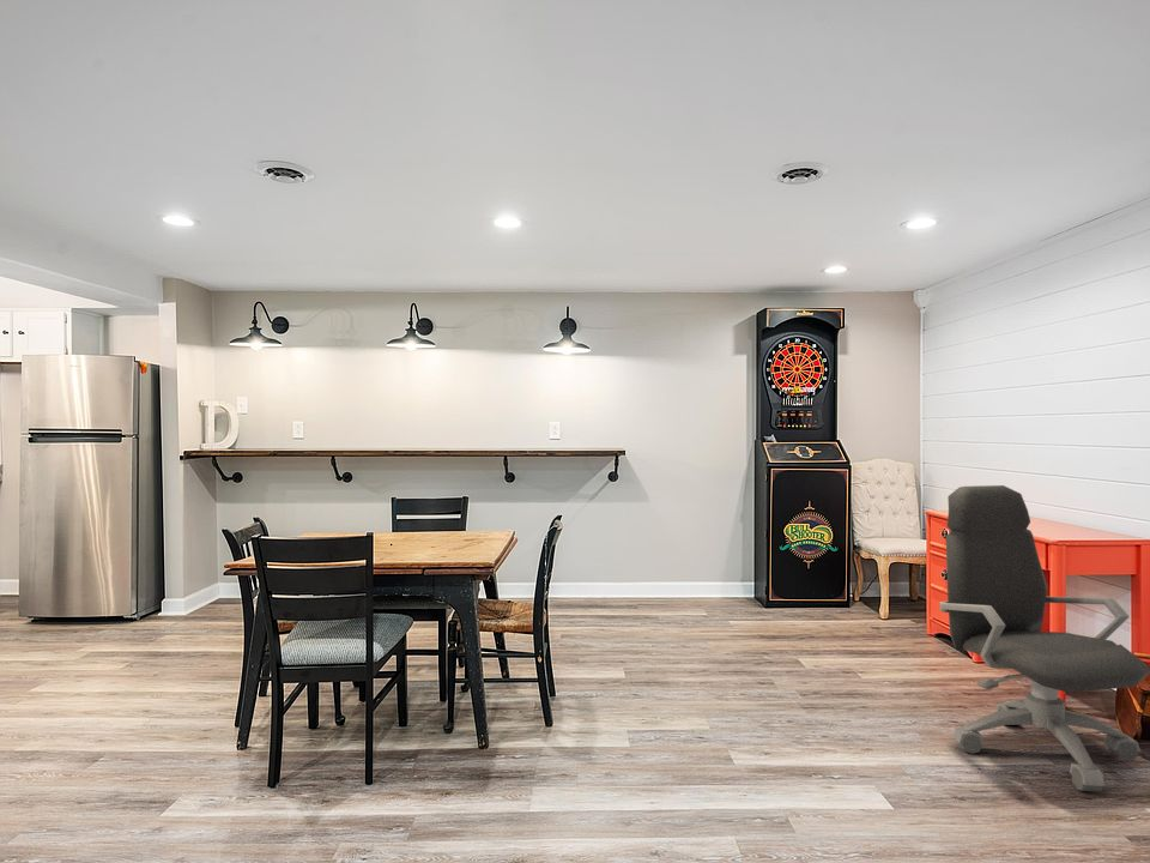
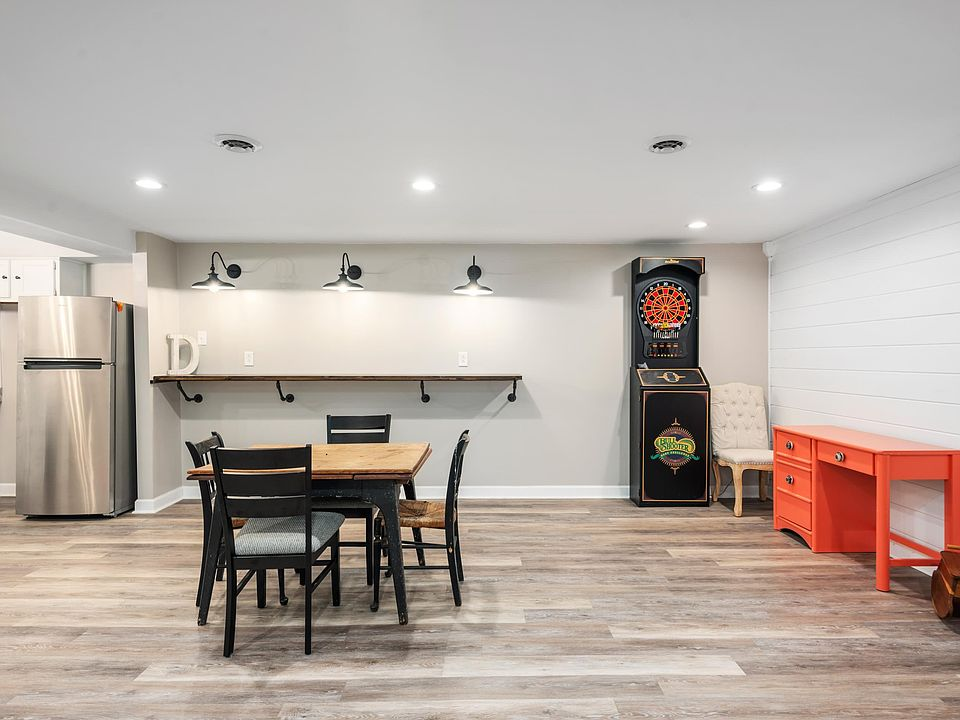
- office chair (1041, 622)
